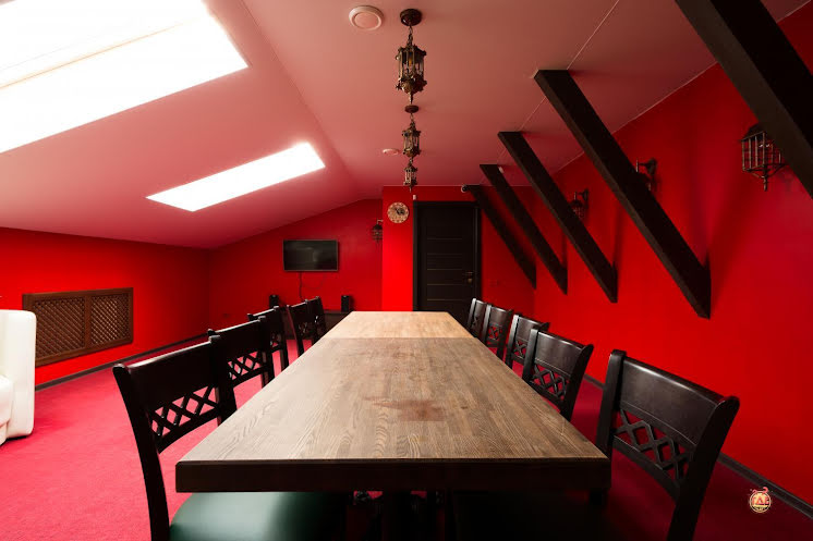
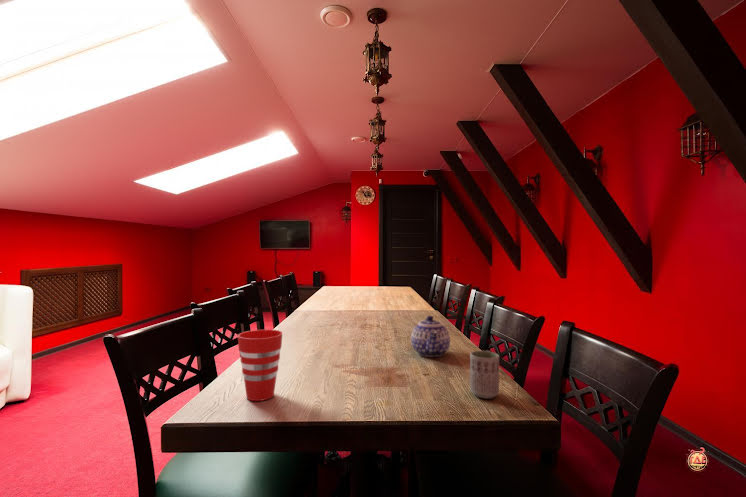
+ teapot (430, 334)
+ cup (260, 364)
+ cup (484, 374)
